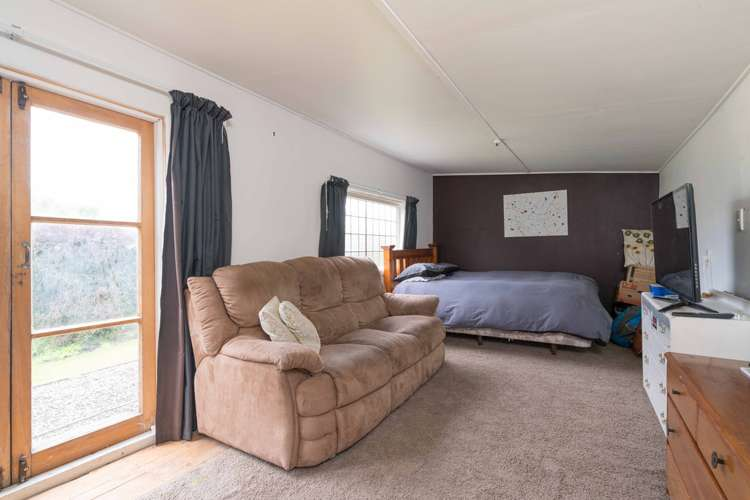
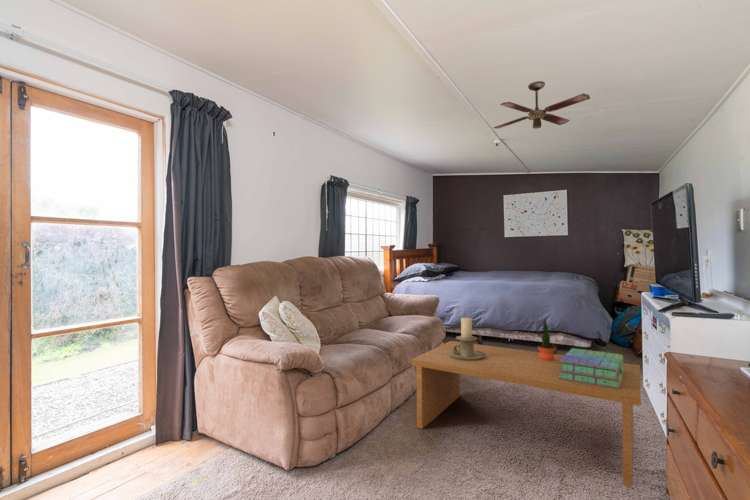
+ coffee table (526, 385)
+ stack of books (592, 365)
+ ceiling fan (536, 106)
+ potted plant (545, 338)
+ candle holder (466, 336)
